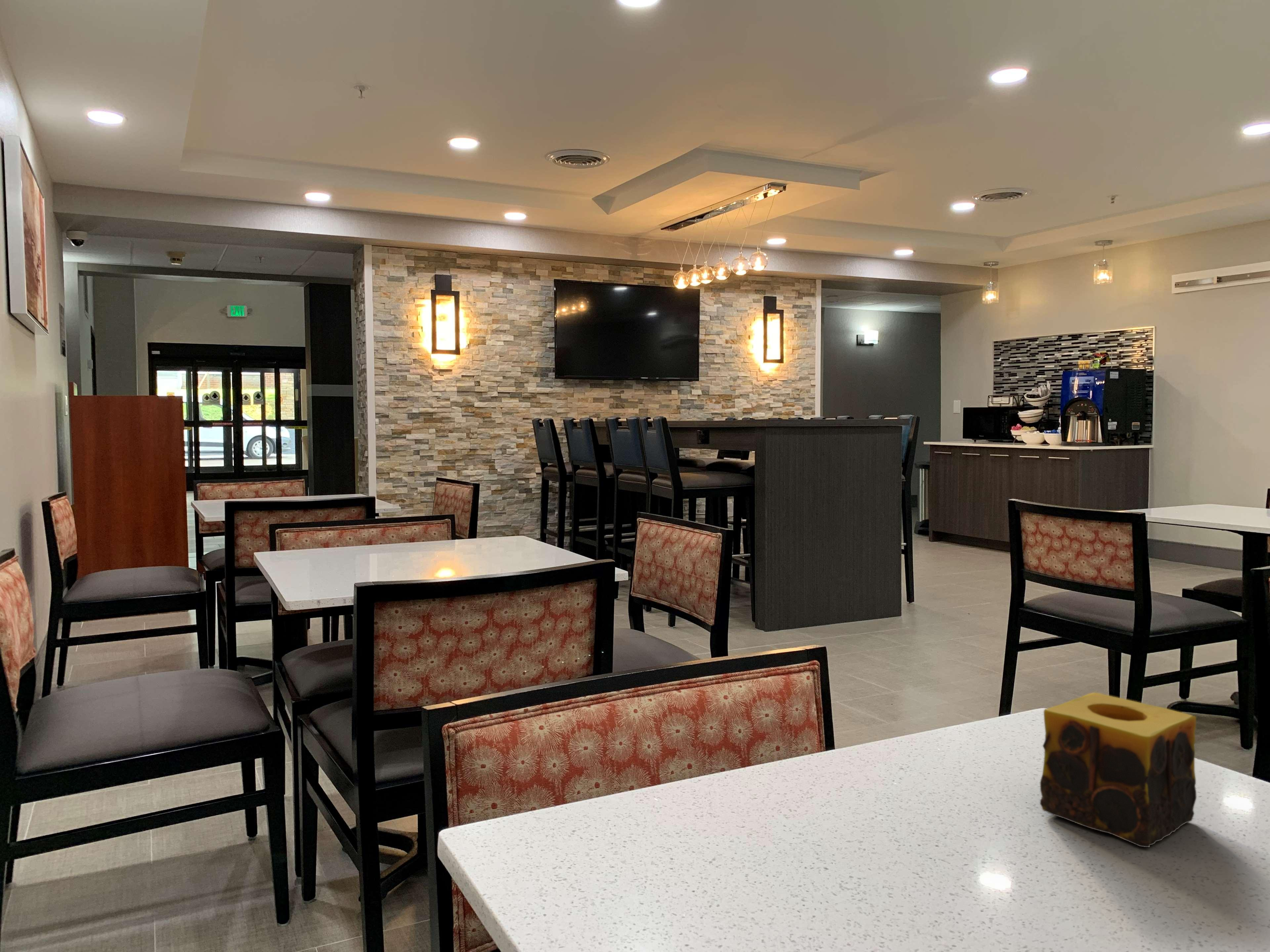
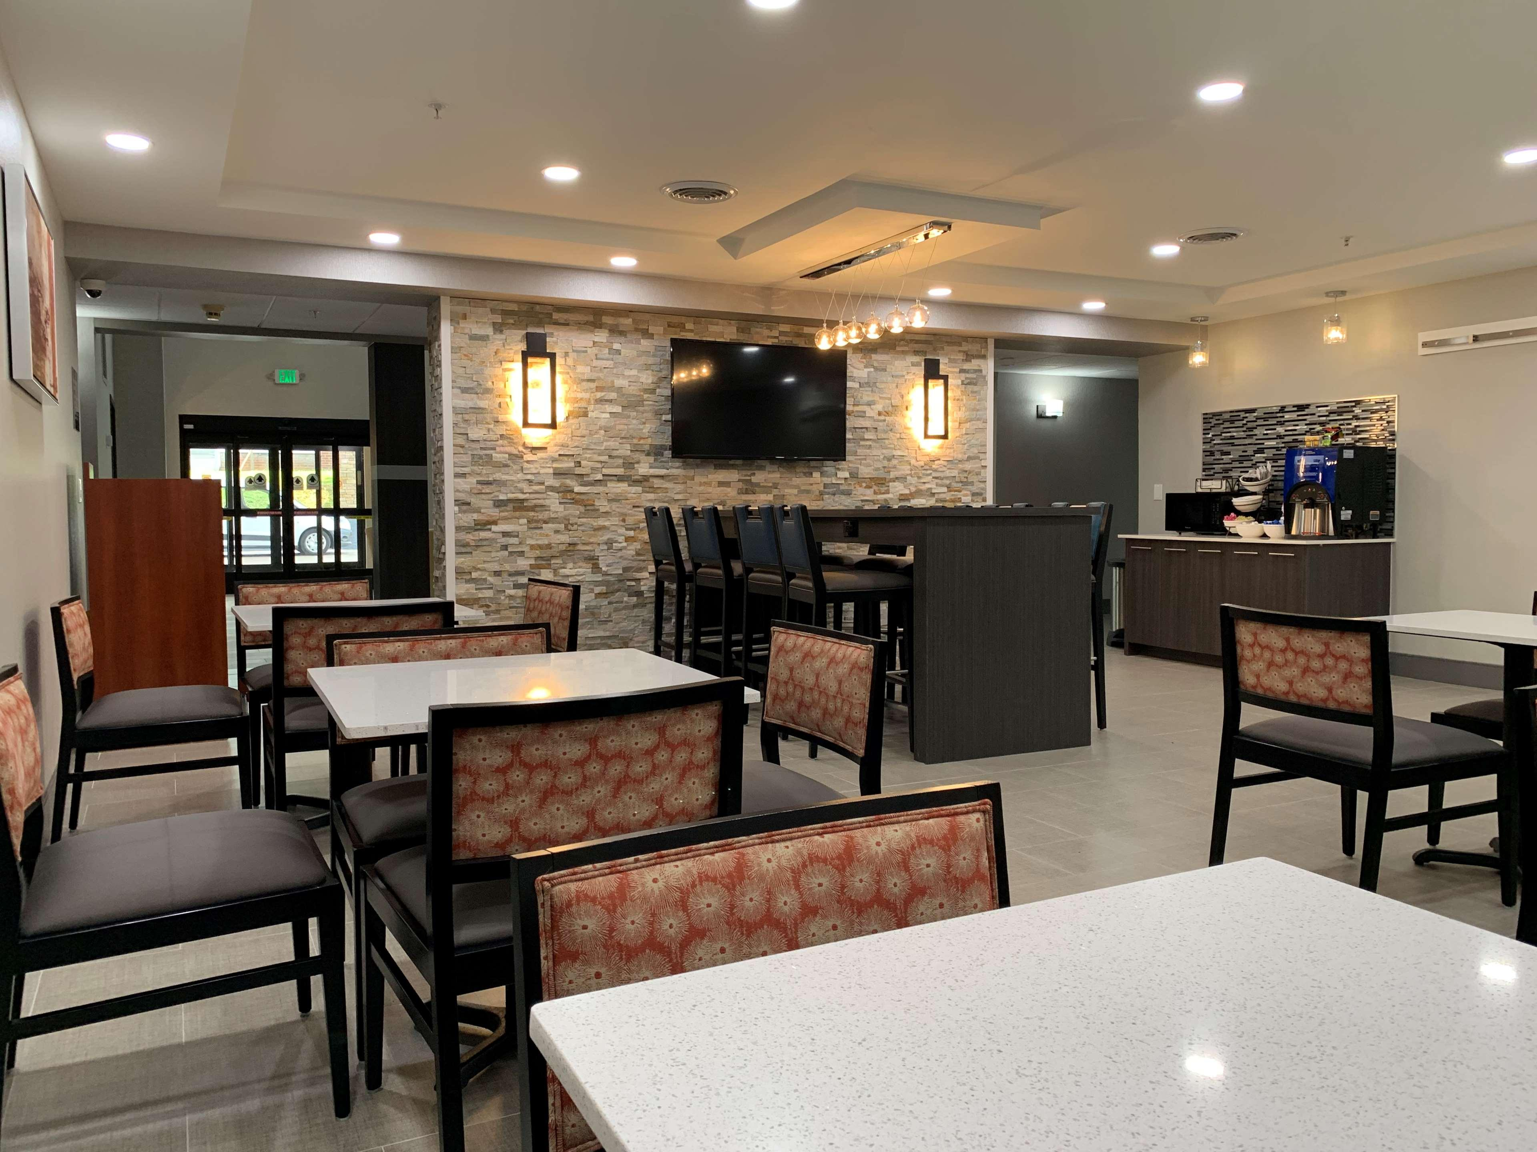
- candle (1118, 764)
